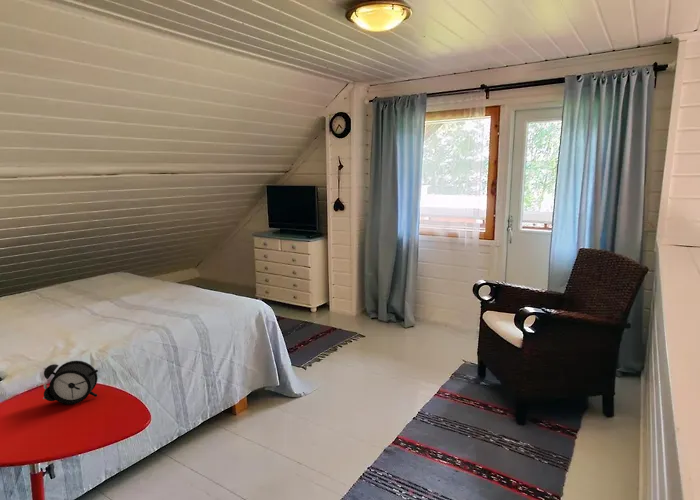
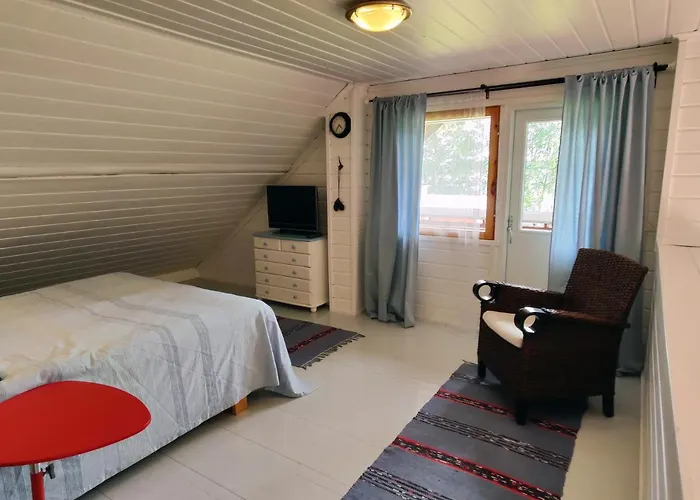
- alarm clock (70, 382)
